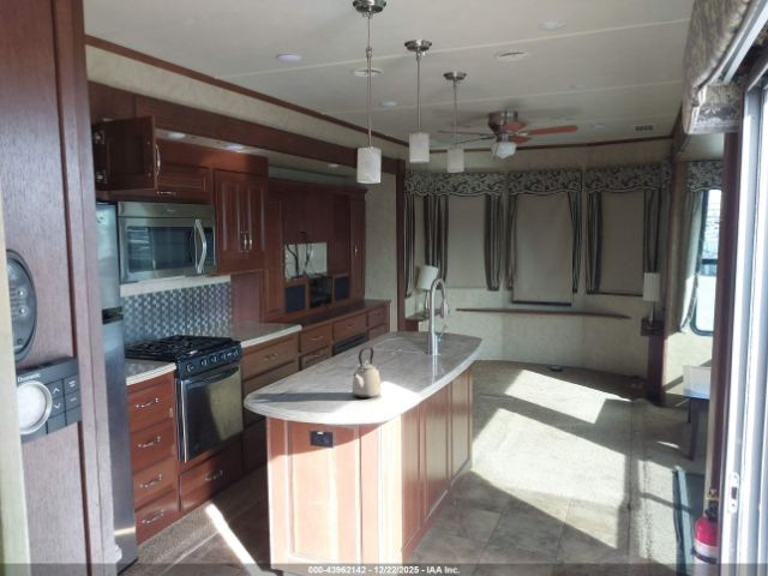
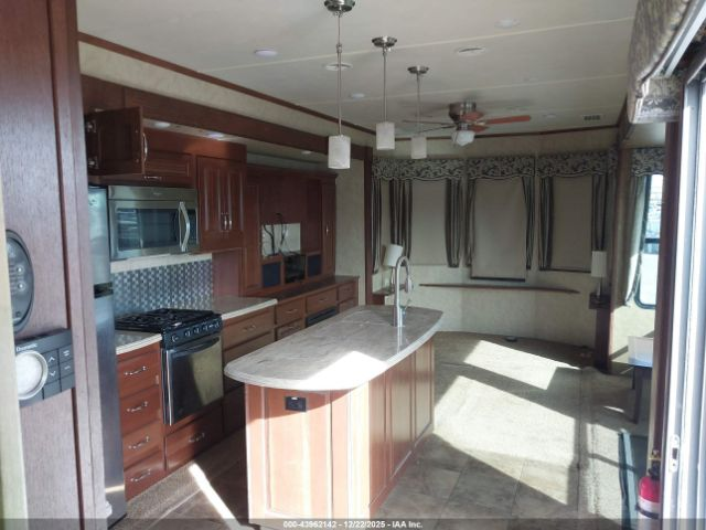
- kettle (364, 373)
